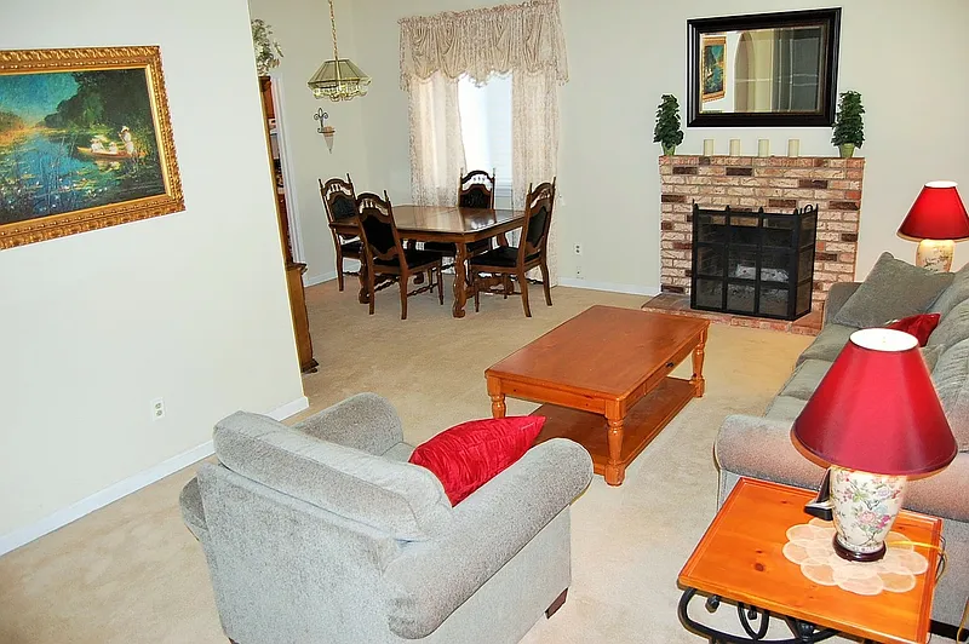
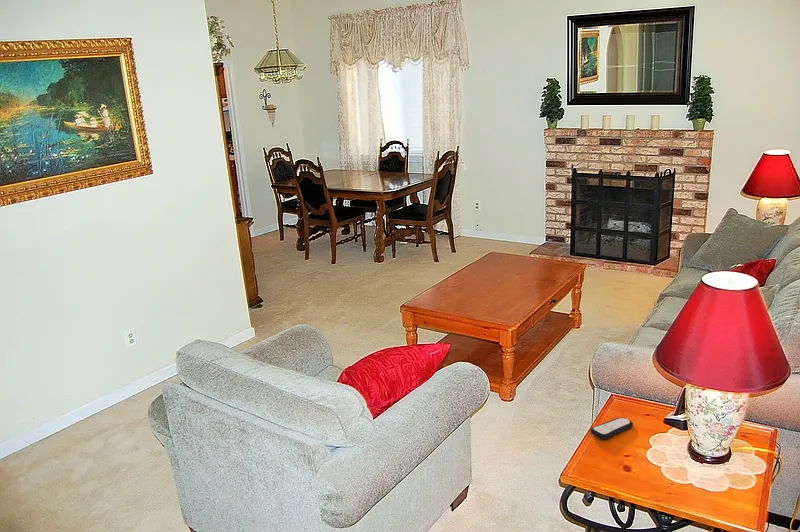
+ remote control (612, 427)
